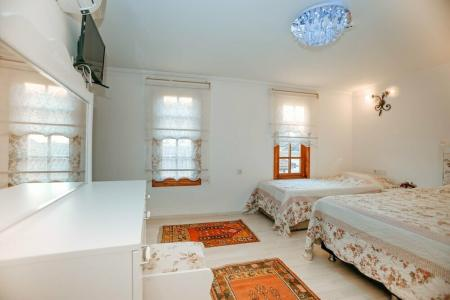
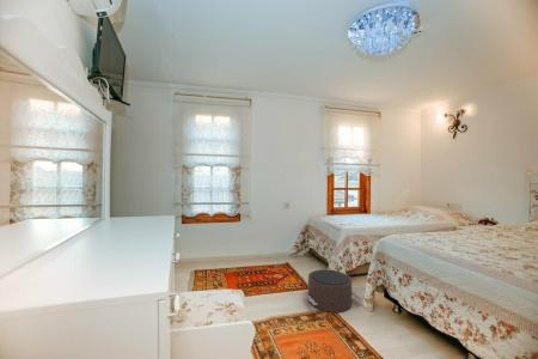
+ pouf (330, 290)
